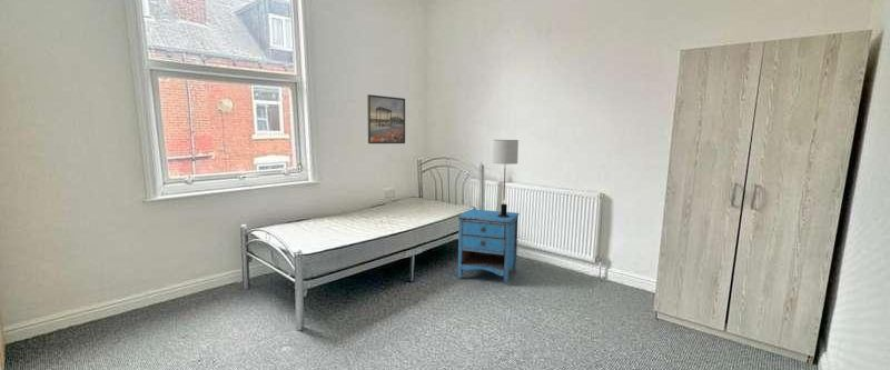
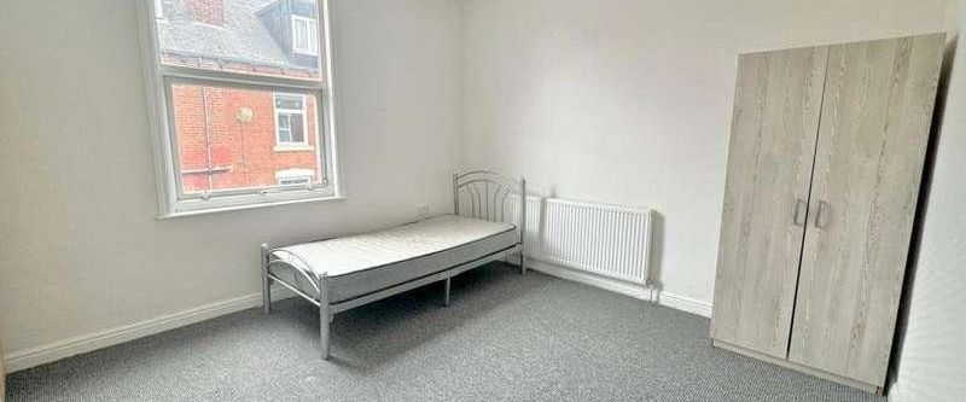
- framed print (387, 120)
- table lamp (504, 178)
- nightstand (488, 244)
